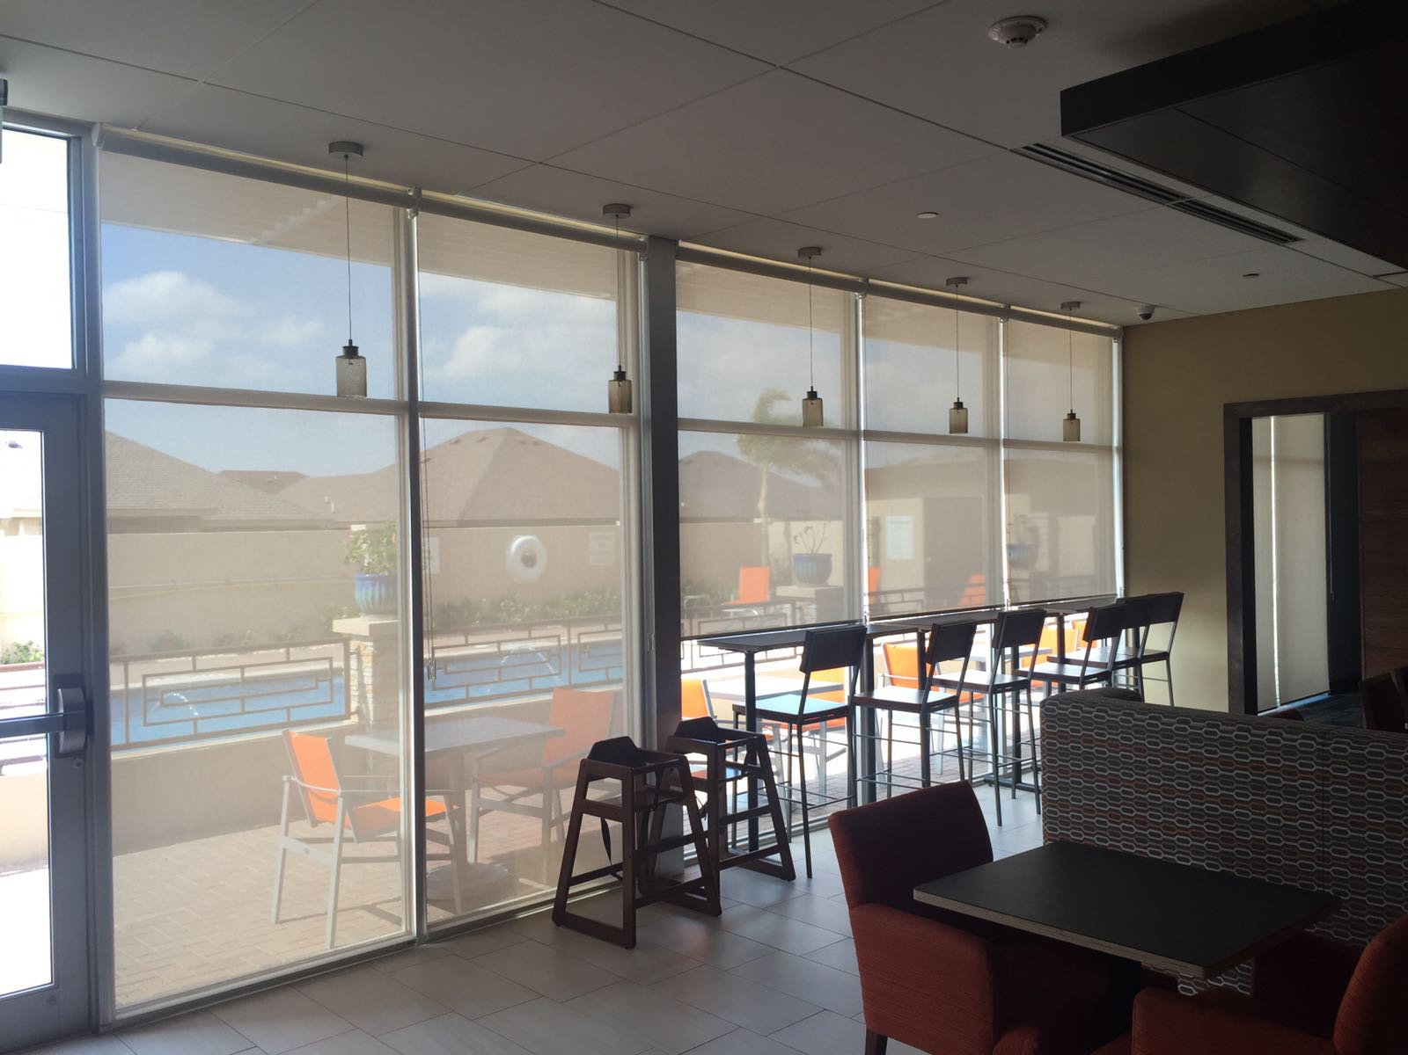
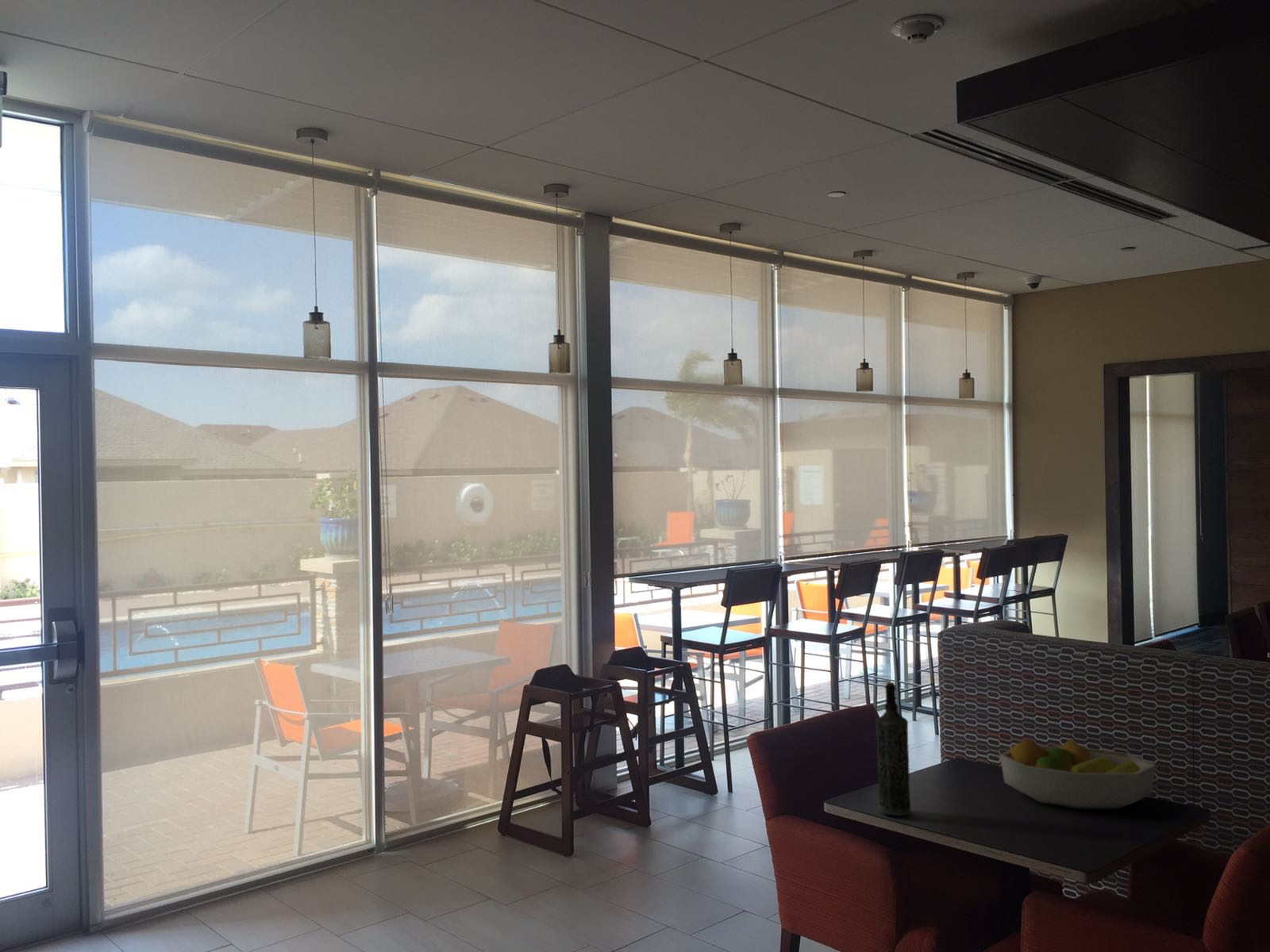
+ fruit bowl (1076, 770)
+ bottle (892, 747)
